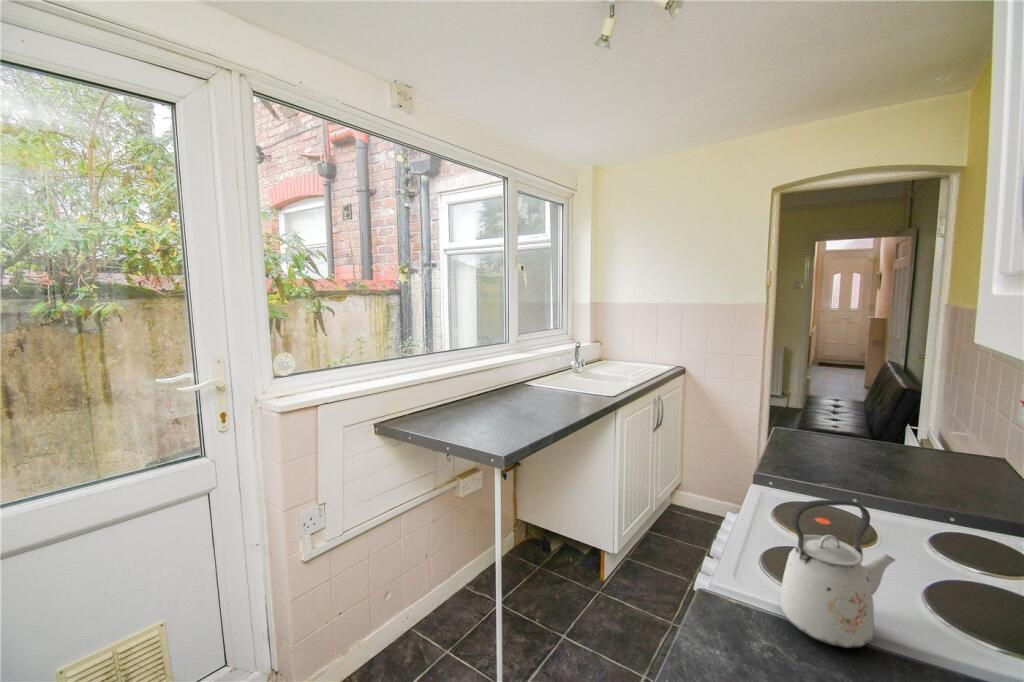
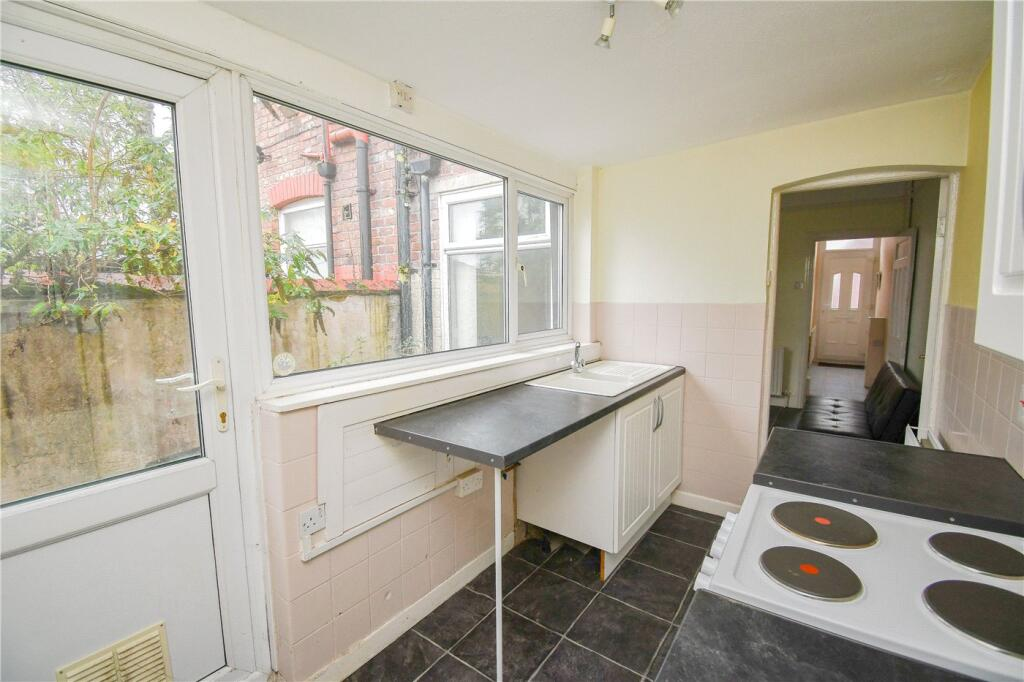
- kettle (842, 563)
